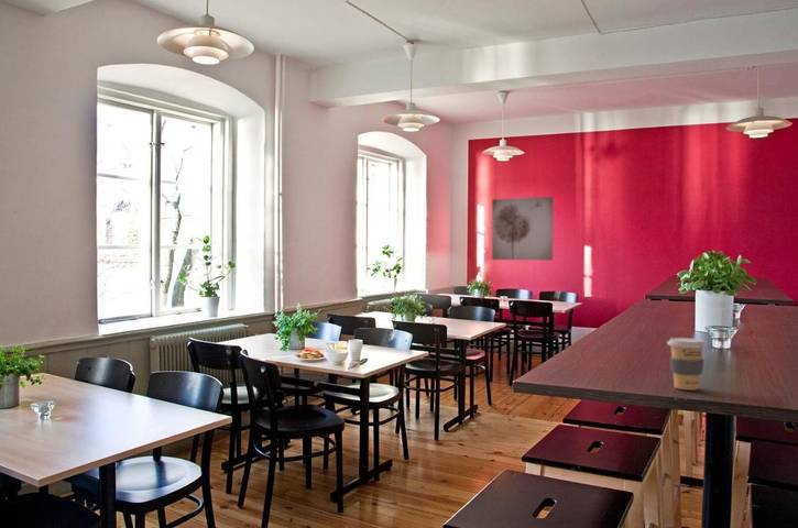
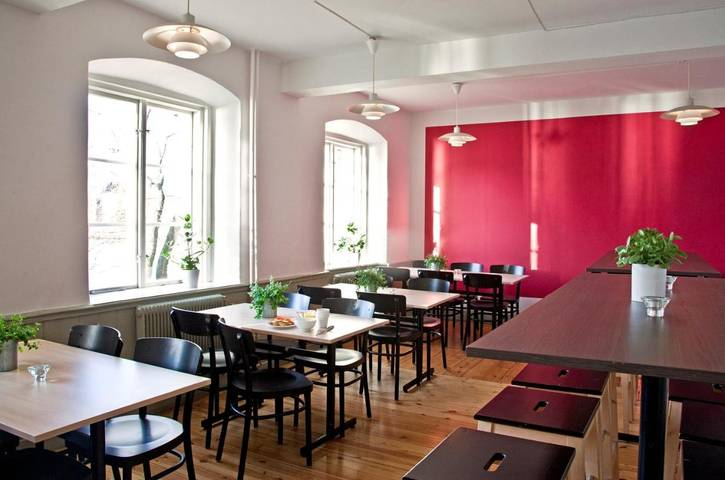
- wall art (522, 229)
- coffee cup (686, 363)
